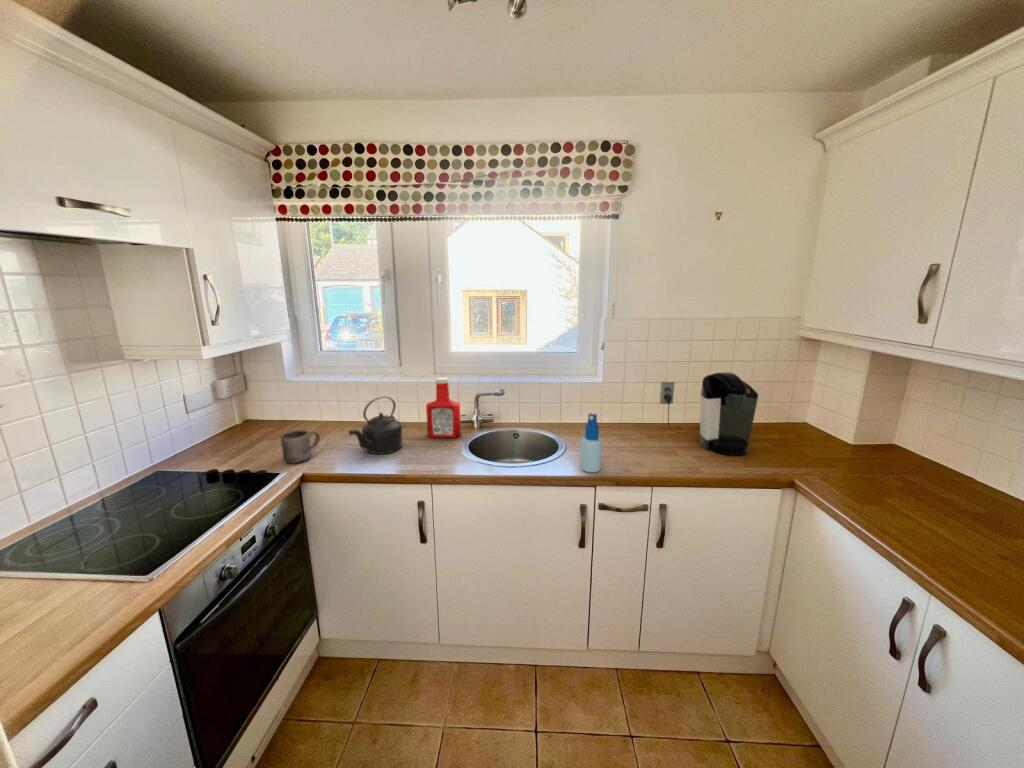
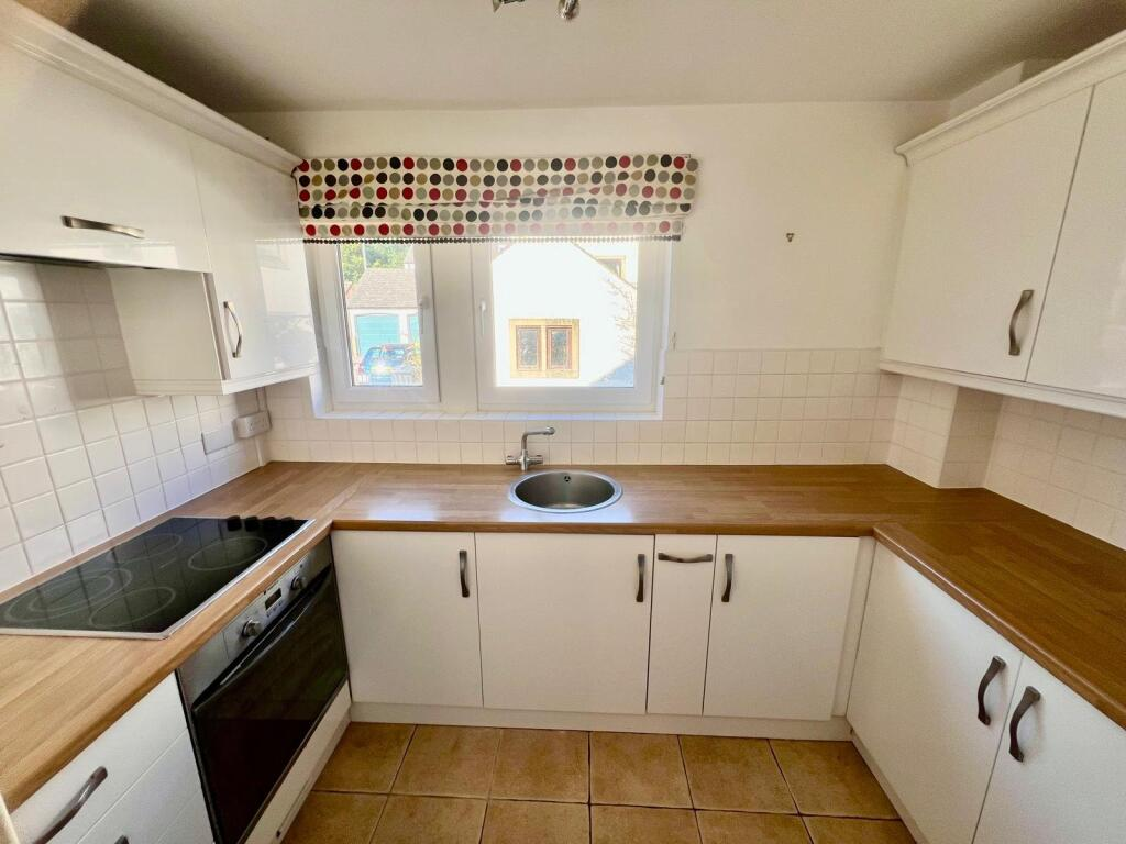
- coffee maker (711, 410)
- soap bottle (443, 407)
- kettle (374, 425)
- spray bottle (591, 441)
- mug (299, 444)
